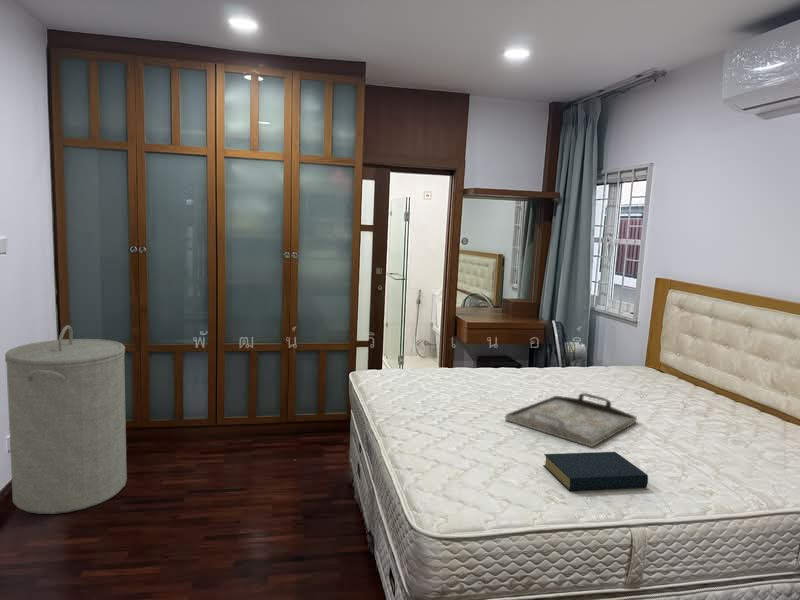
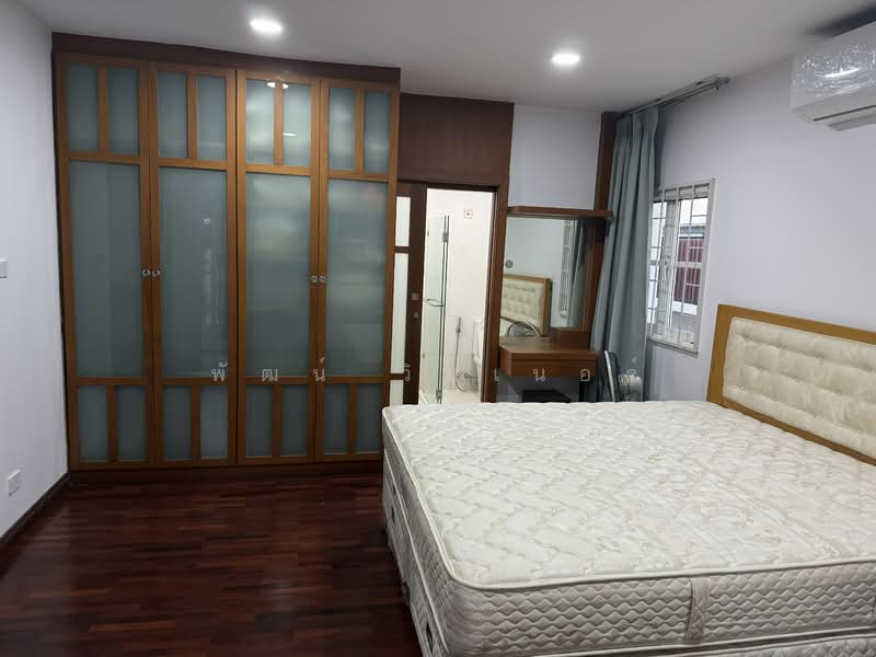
- serving tray (572, 413)
- laundry hamper (69, 409)
- hardback book (593, 470)
